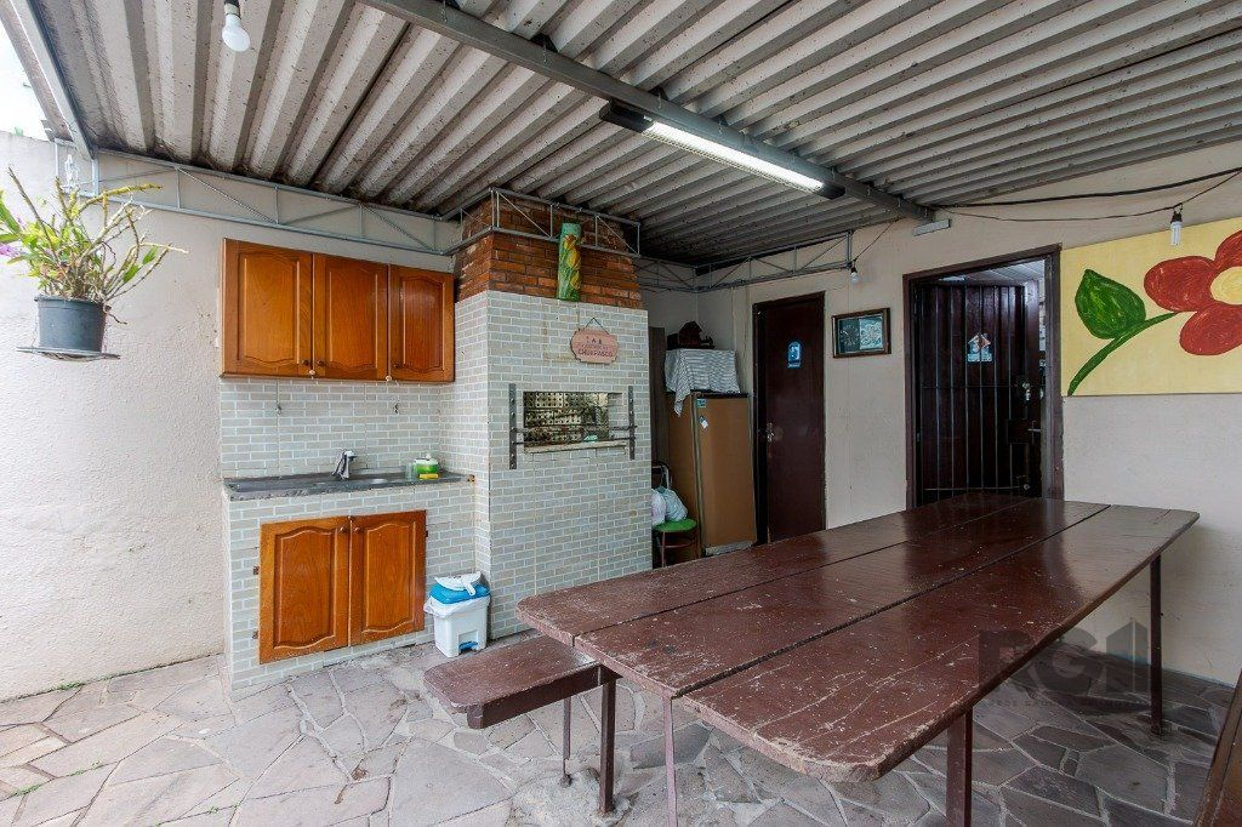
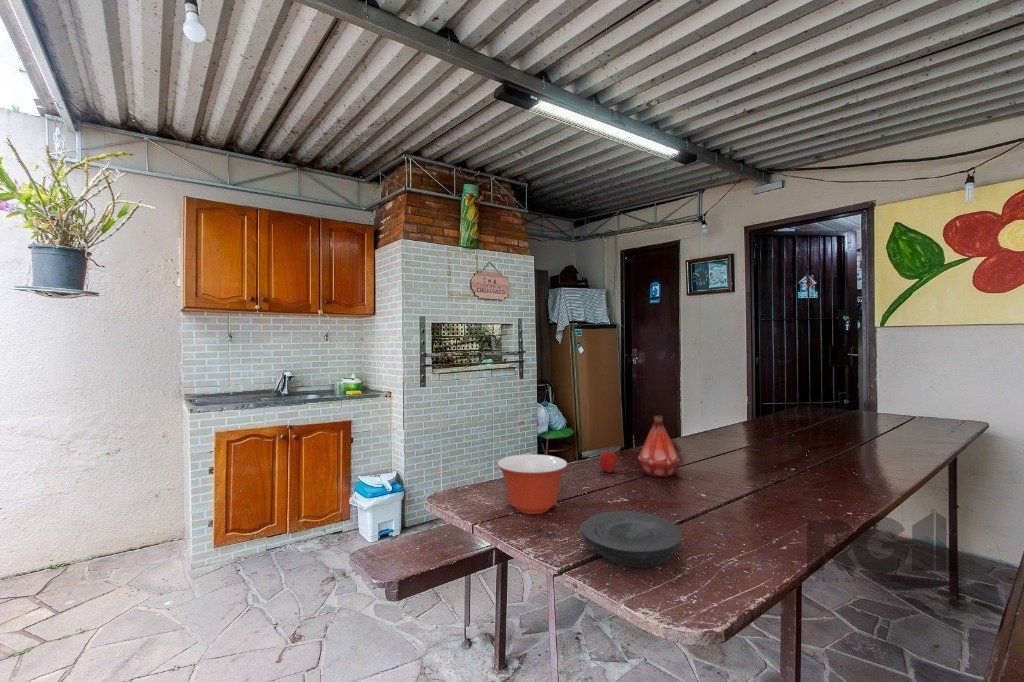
+ mixing bowl (532, 485)
+ plate (630, 540)
+ bottle (658, 444)
+ fruit (608, 460)
